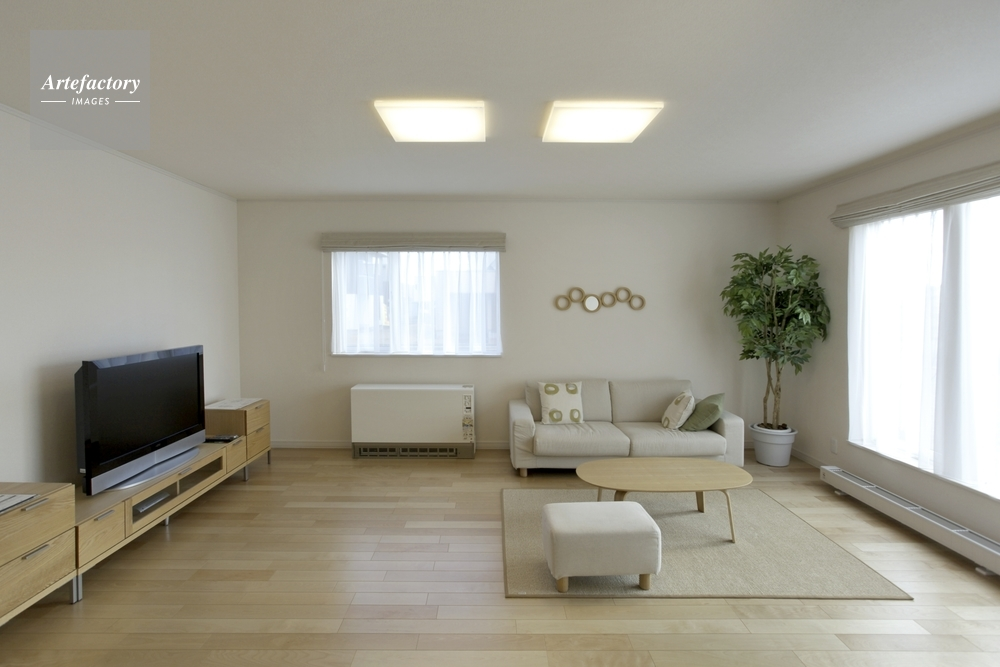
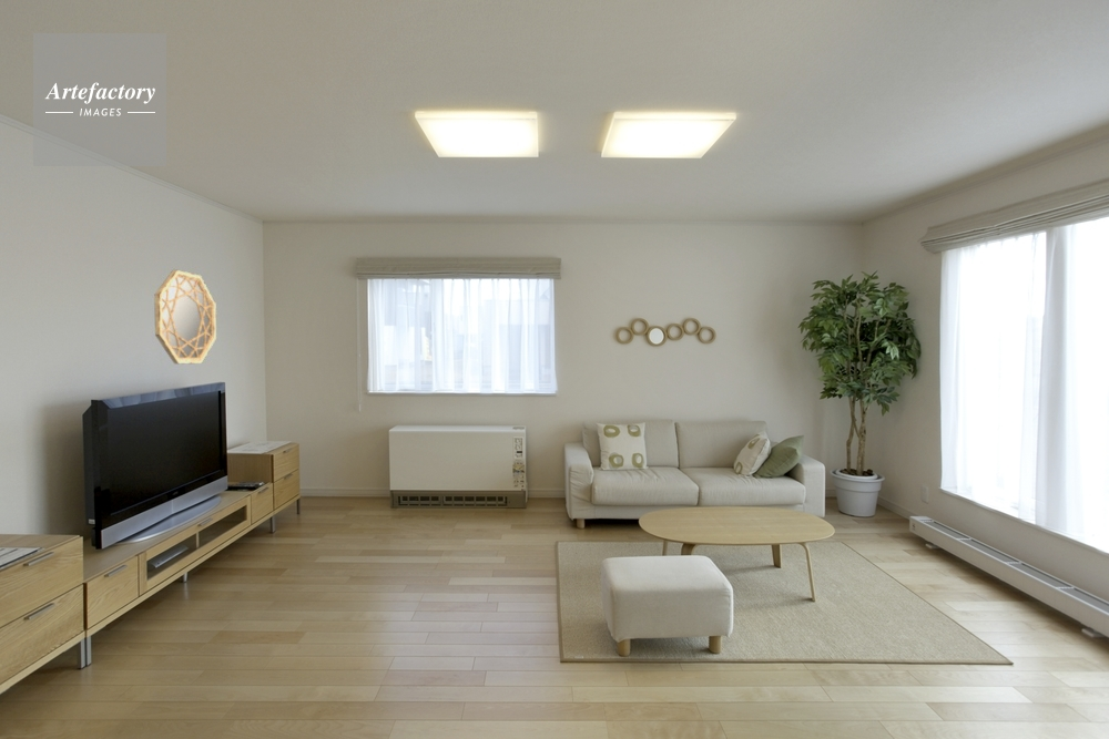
+ home mirror (187, 318)
